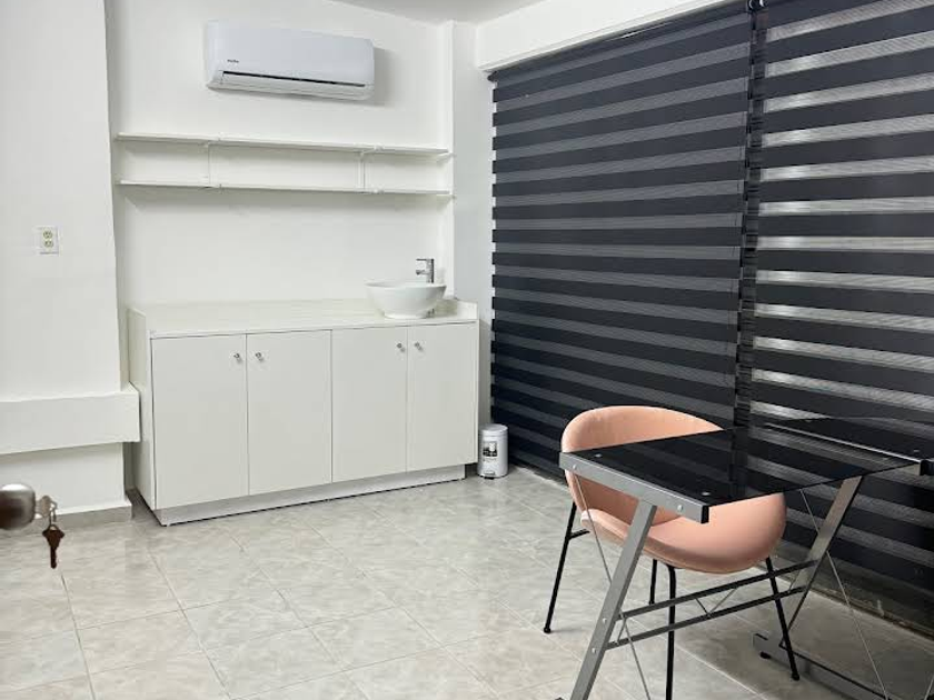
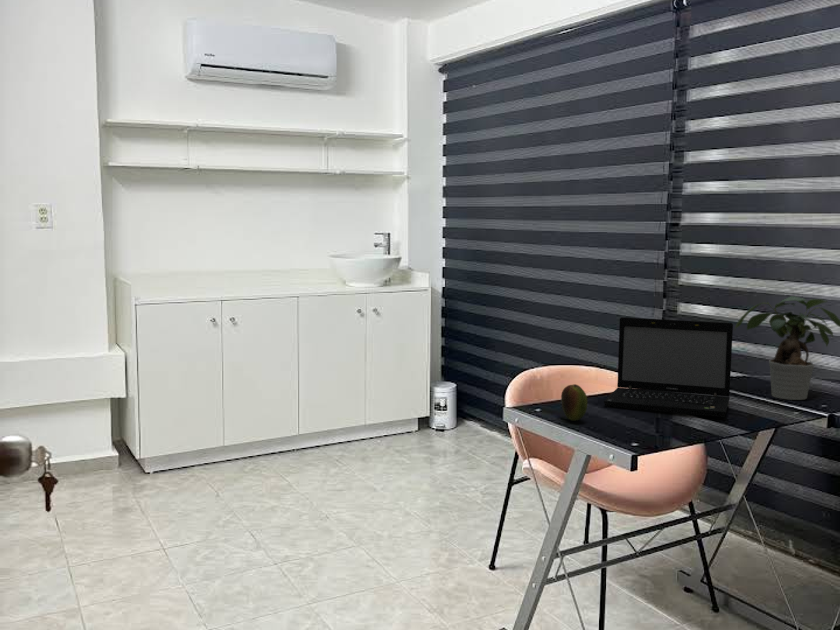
+ potted plant (795, 345)
+ fruit (574, 402)
+ laptop (669, 364)
